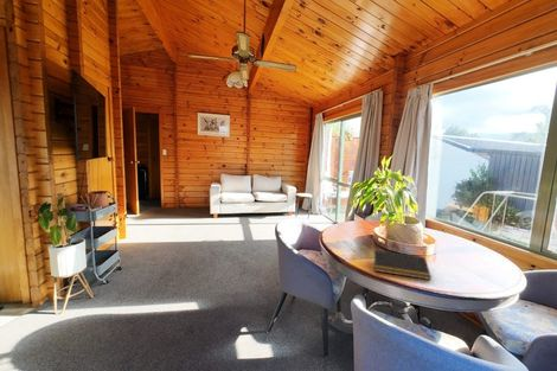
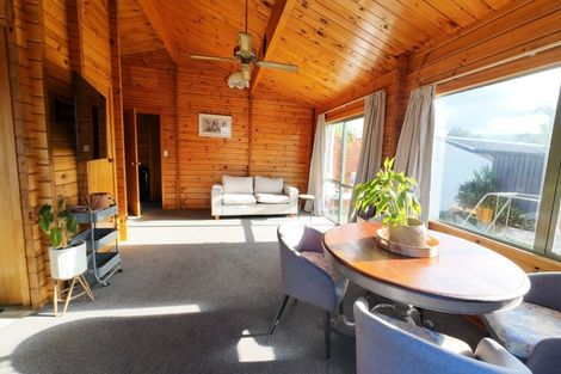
- notepad (399, 263)
